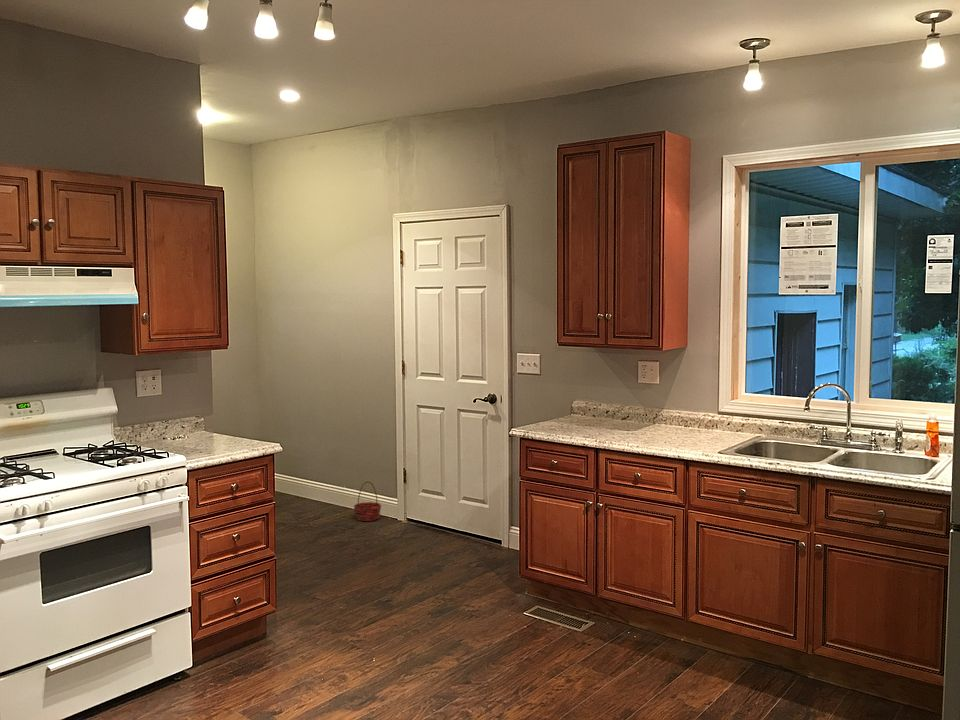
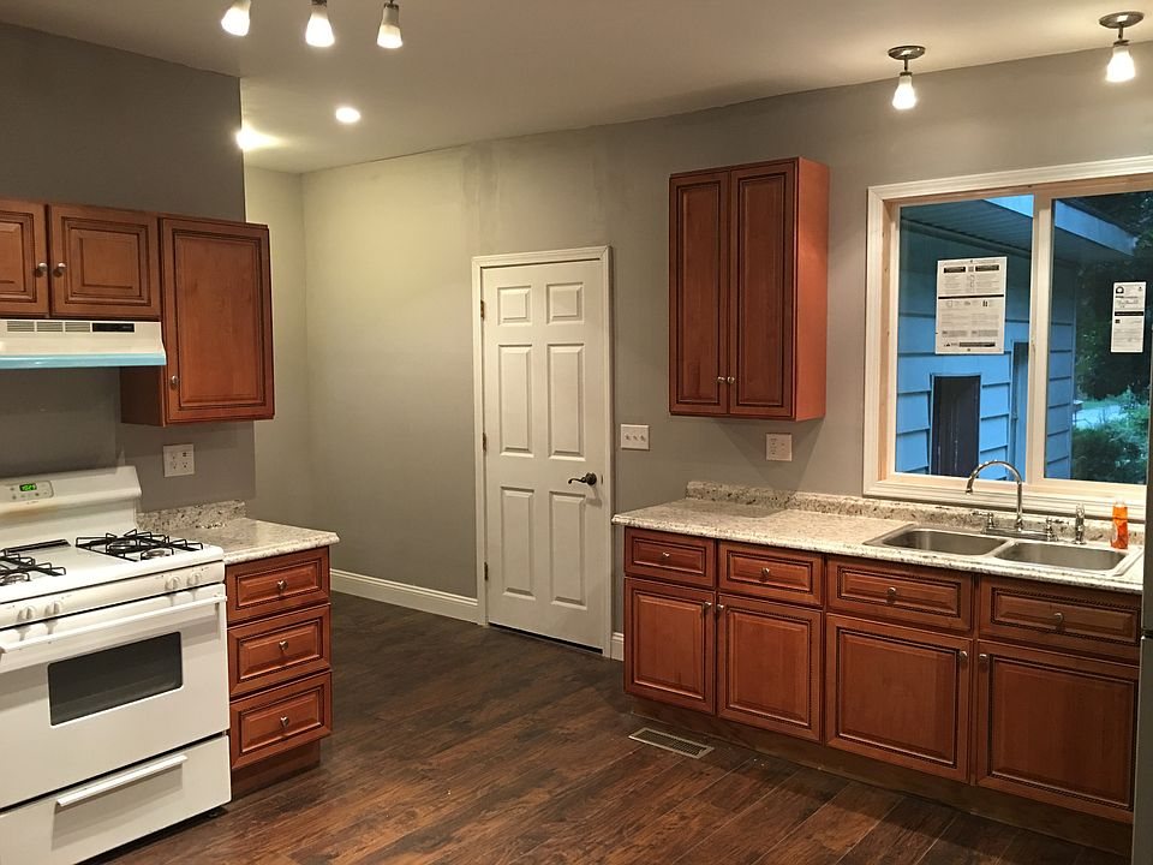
- basket (367, 502)
